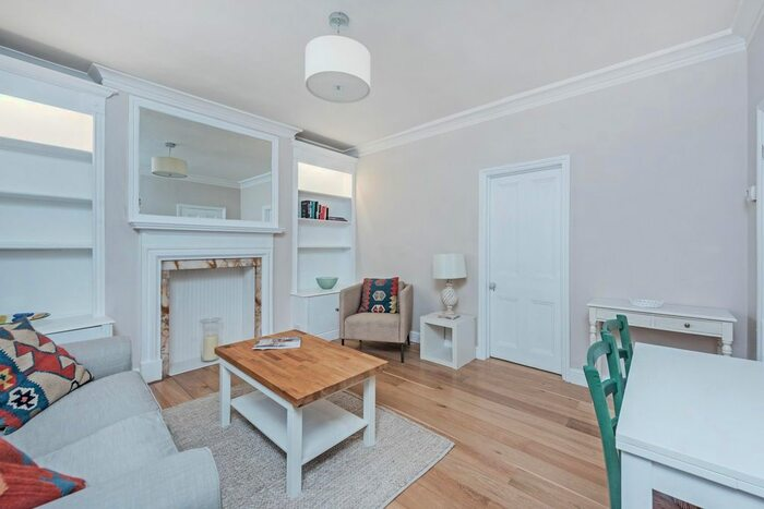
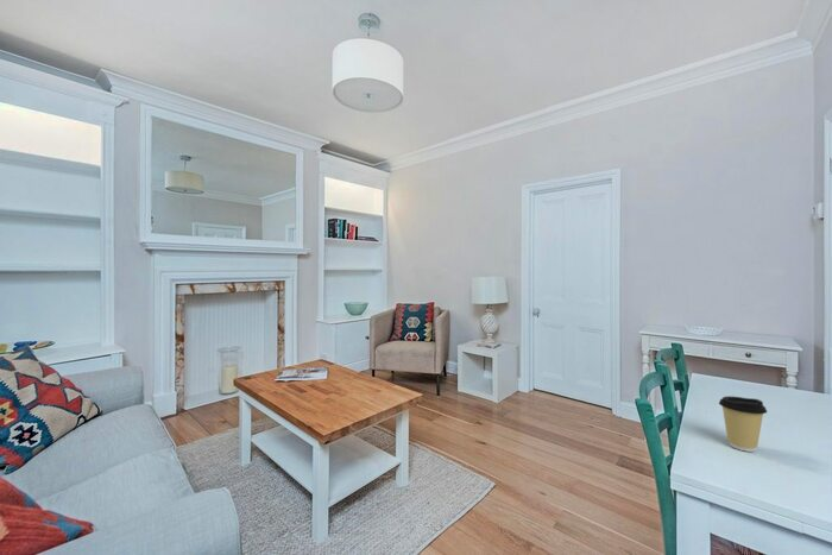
+ coffee cup (742, 422)
